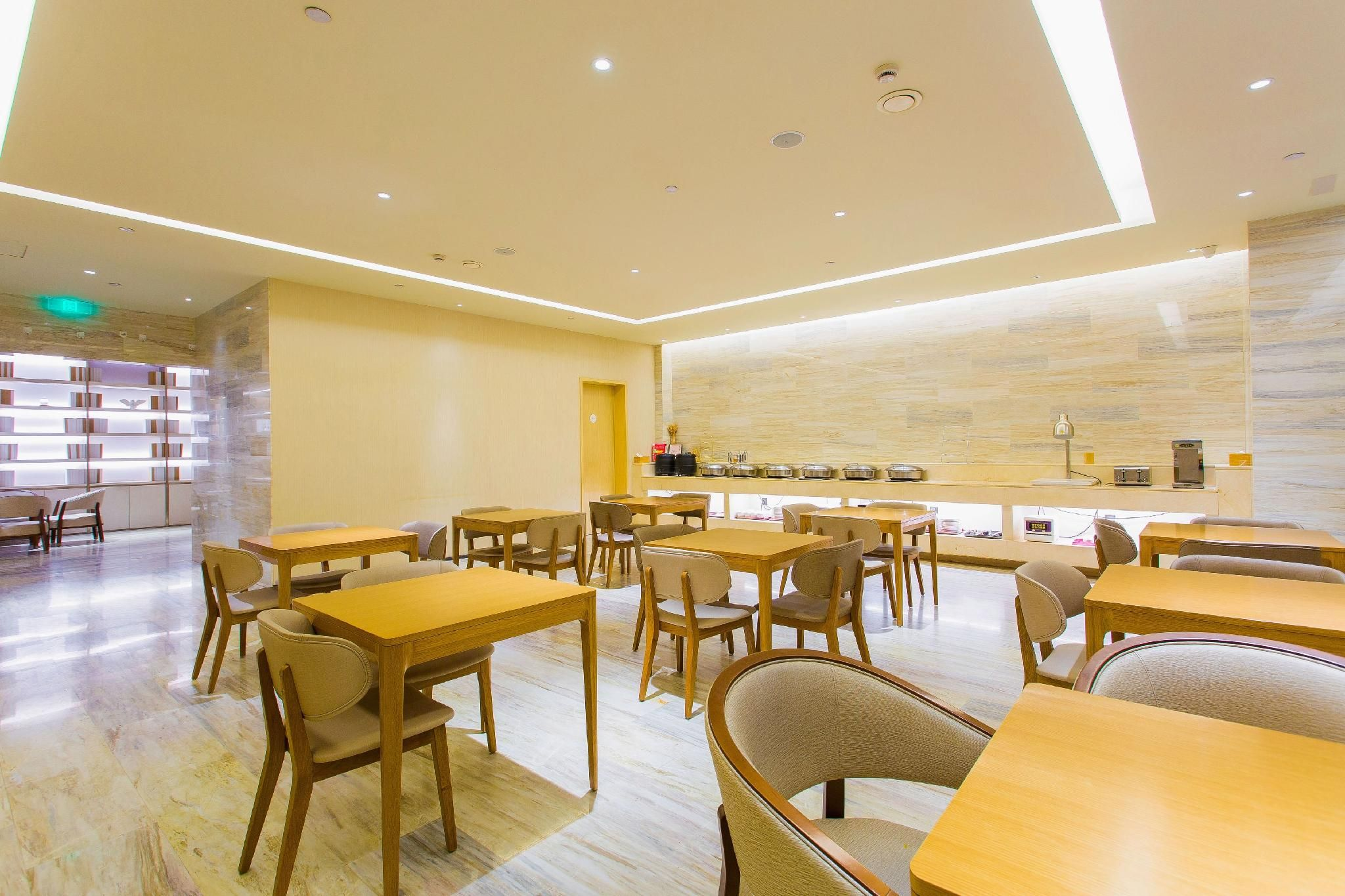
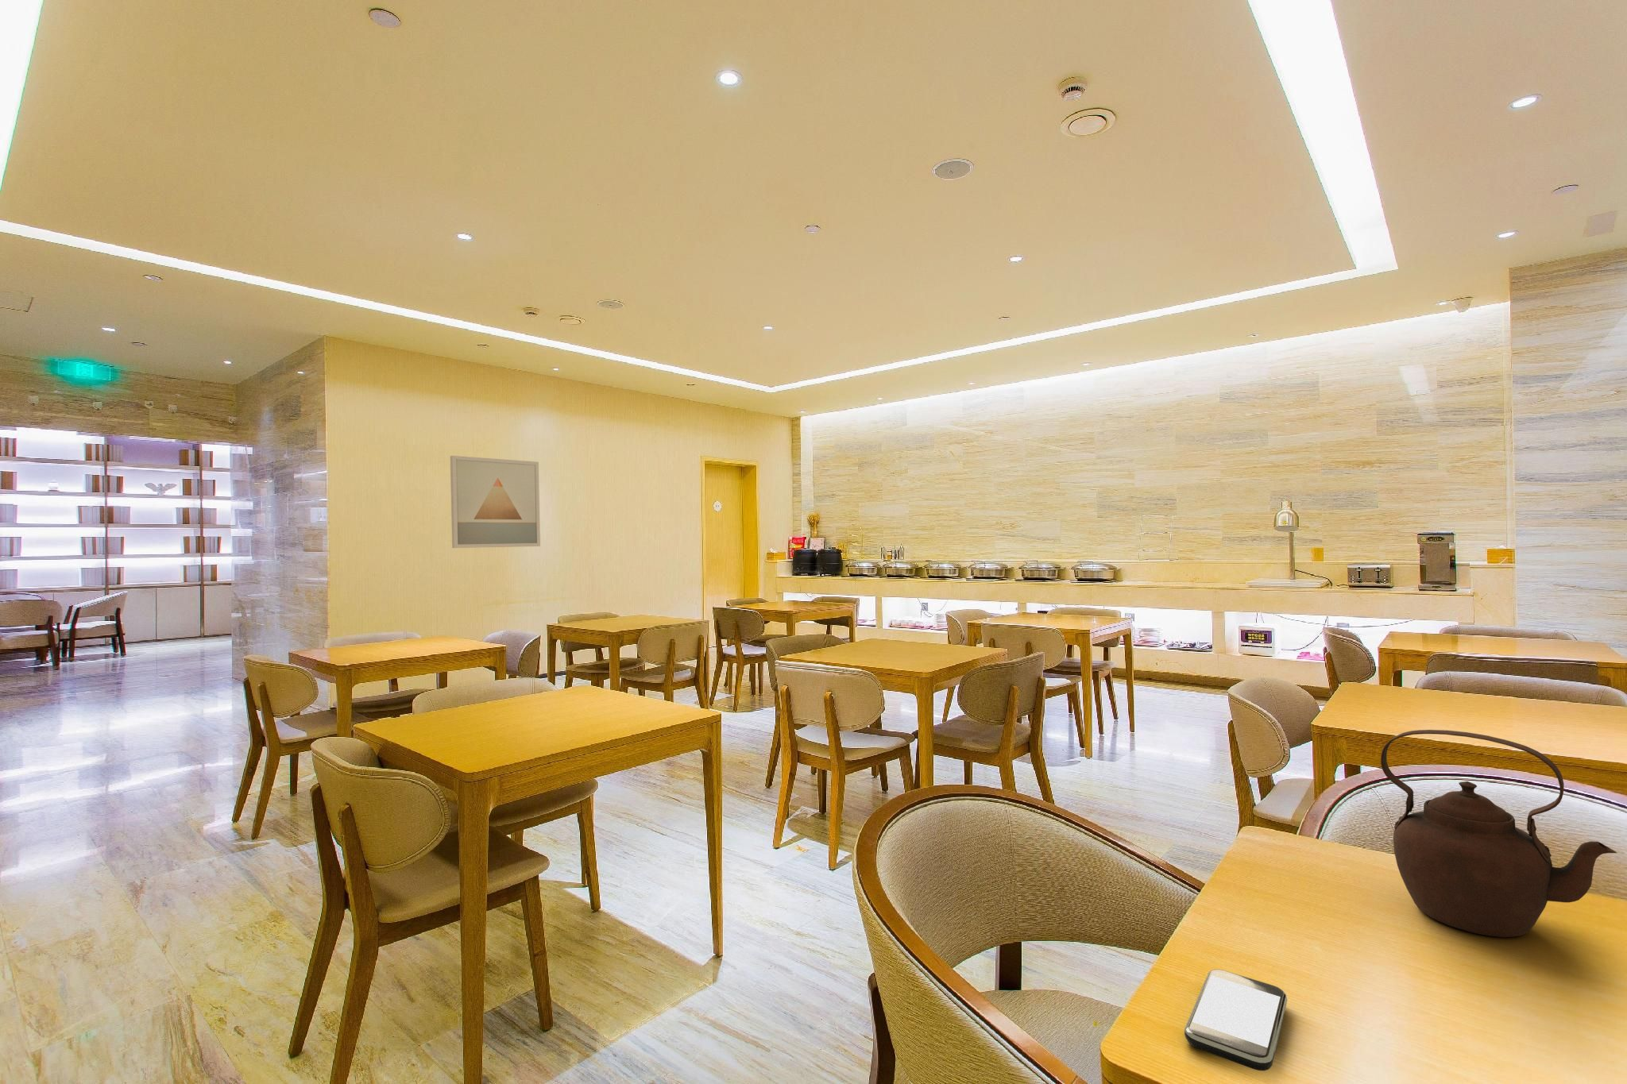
+ teapot (1490, 829)
+ smartphone (1237, 1016)
+ wall art (496, 503)
